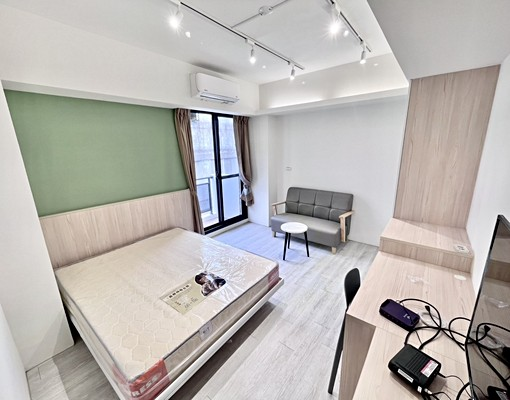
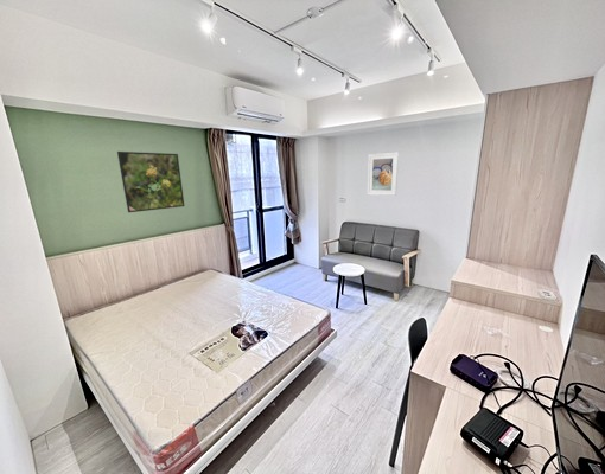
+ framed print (154, 181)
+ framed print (382, 174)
